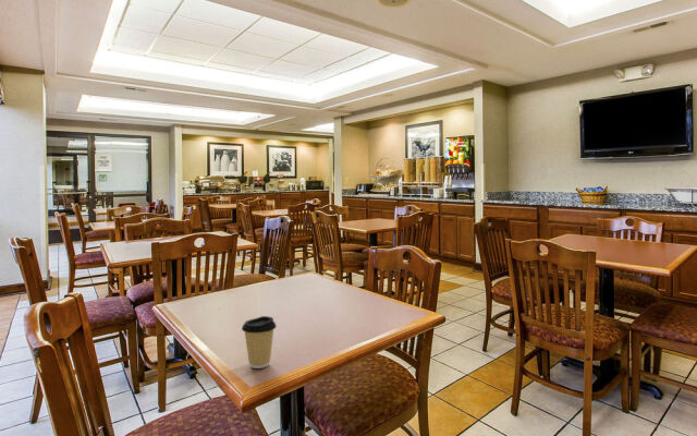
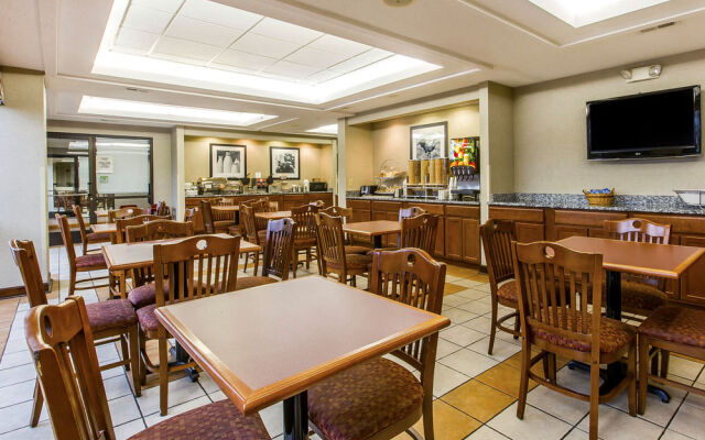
- coffee cup (259, 342)
